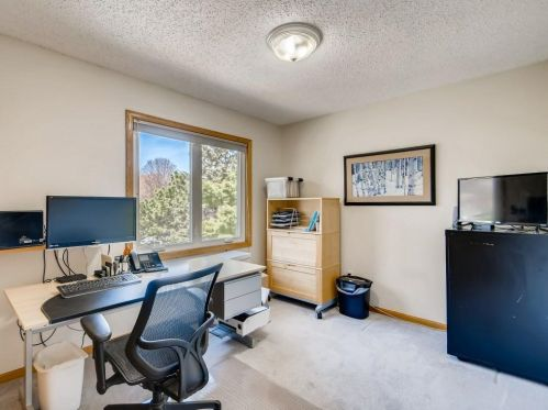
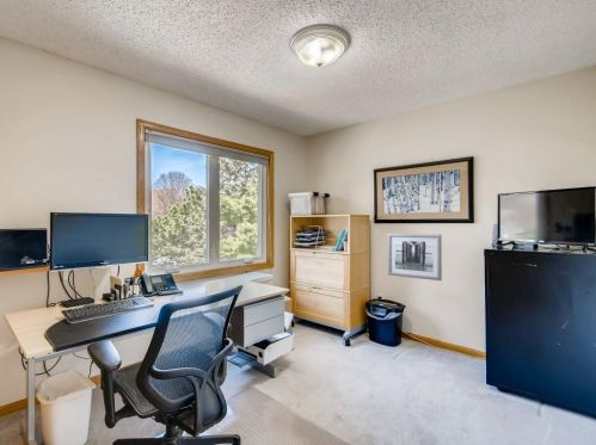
+ wall art (412, 255)
